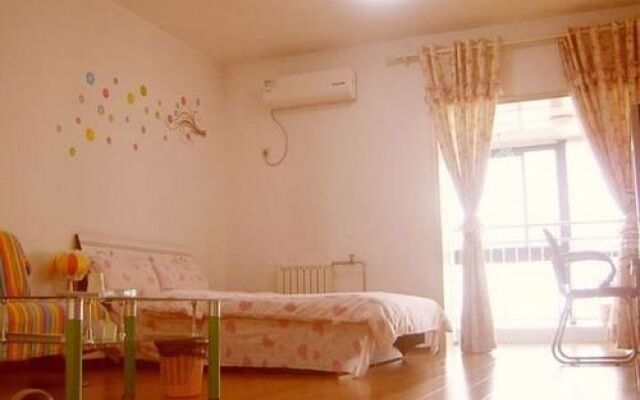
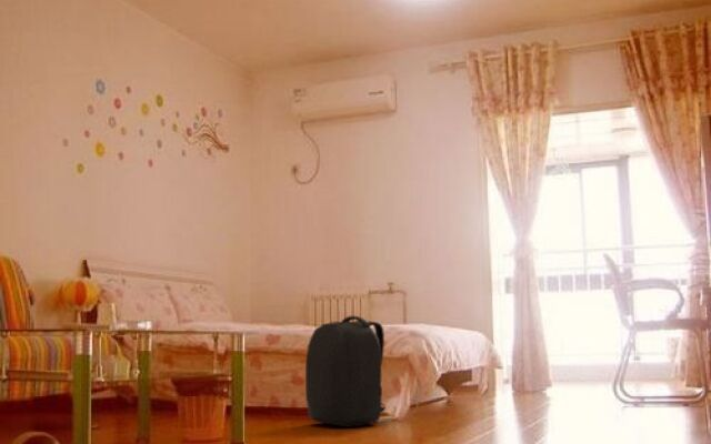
+ backpack (349, 369)
